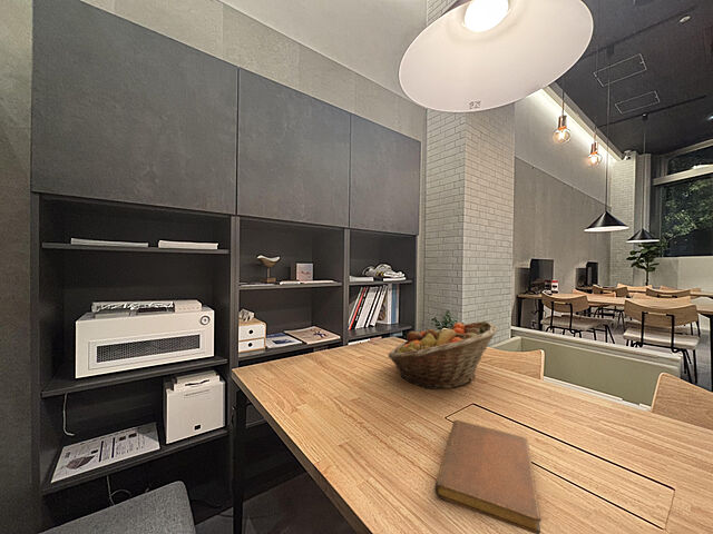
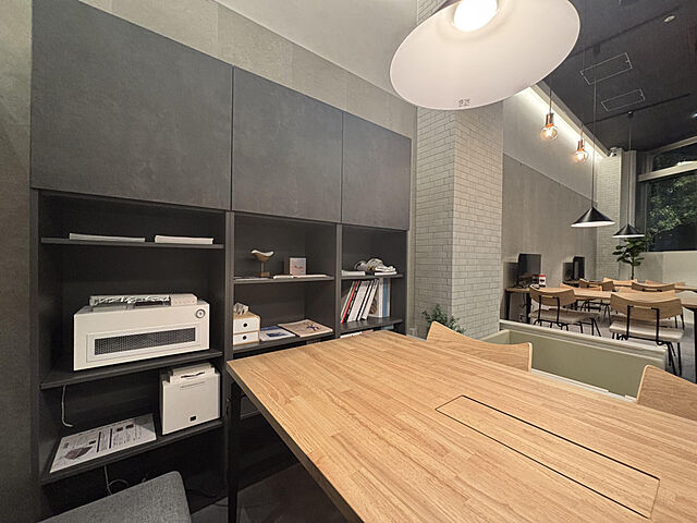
- fruit basket (441, 347)
- notebook (486, 463)
